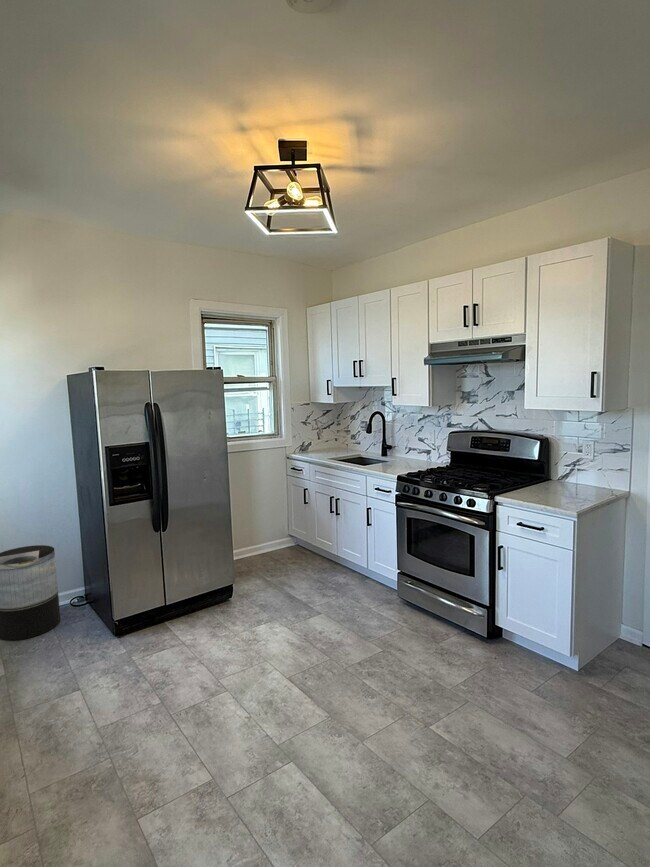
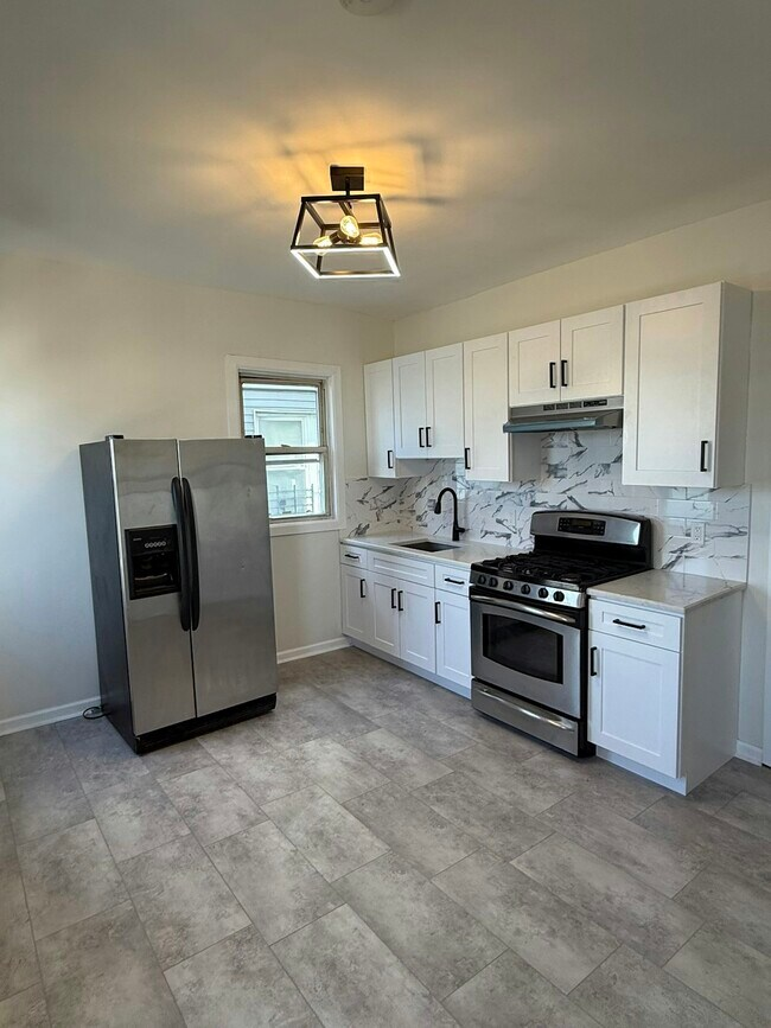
- trash can (25, 590)
